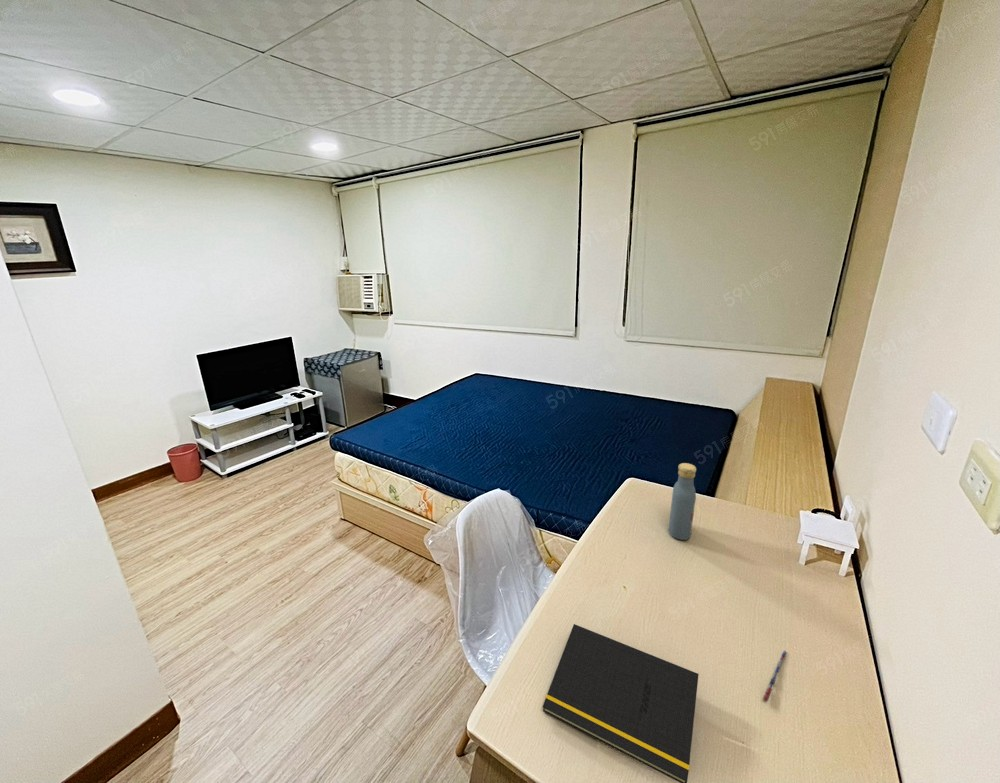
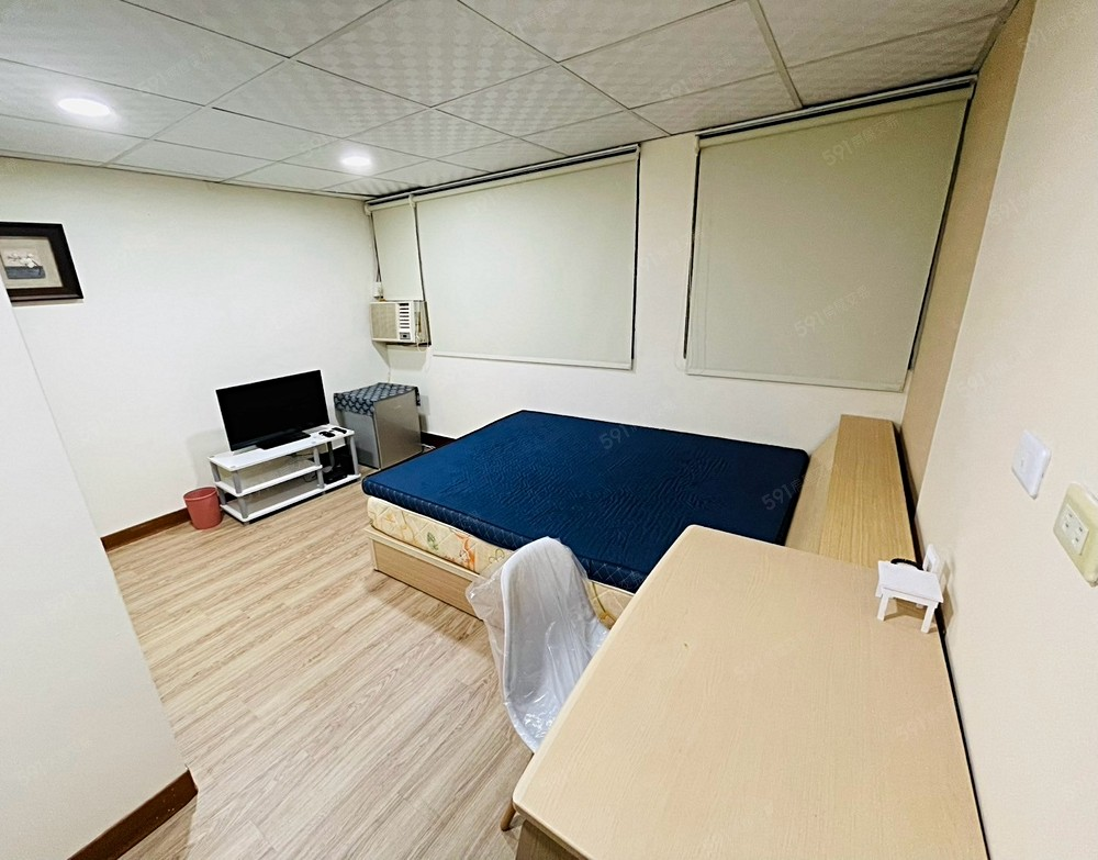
- vodka (683, 499)
- notepad (621, 692)
- pen (775, 674)
